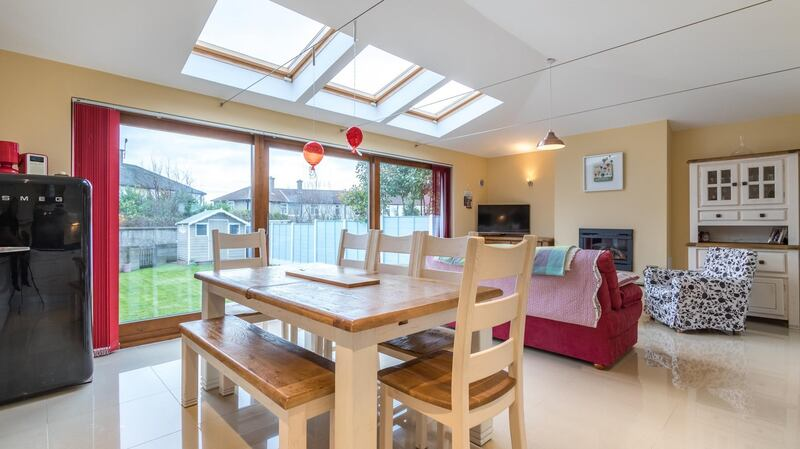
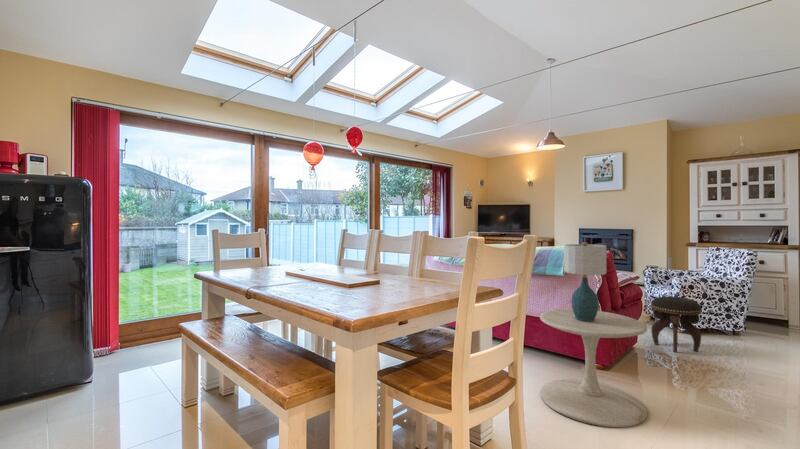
+ footstool (675, 323)
+ side table (590, 360)
+ table lamp (584, 278)
